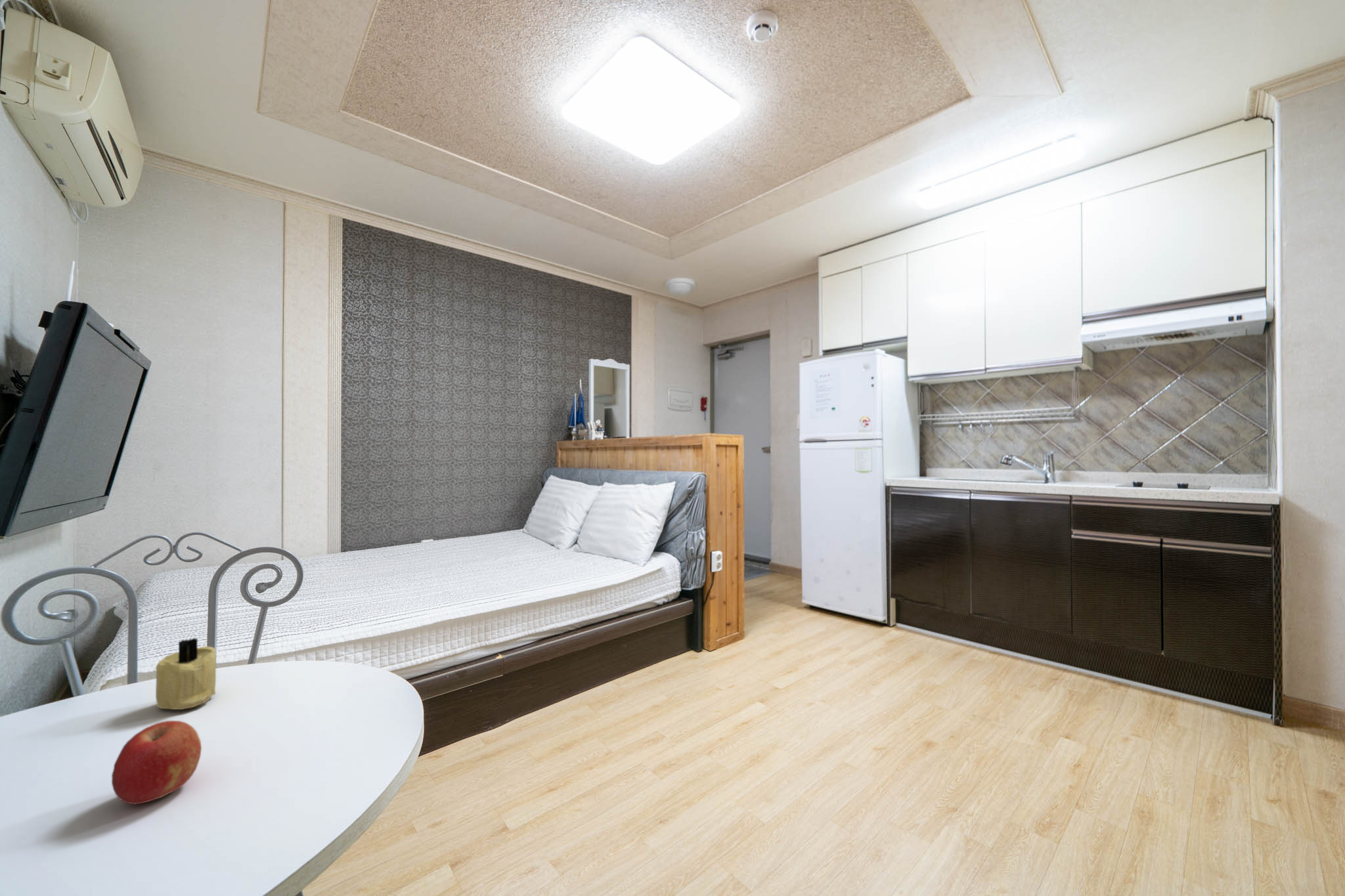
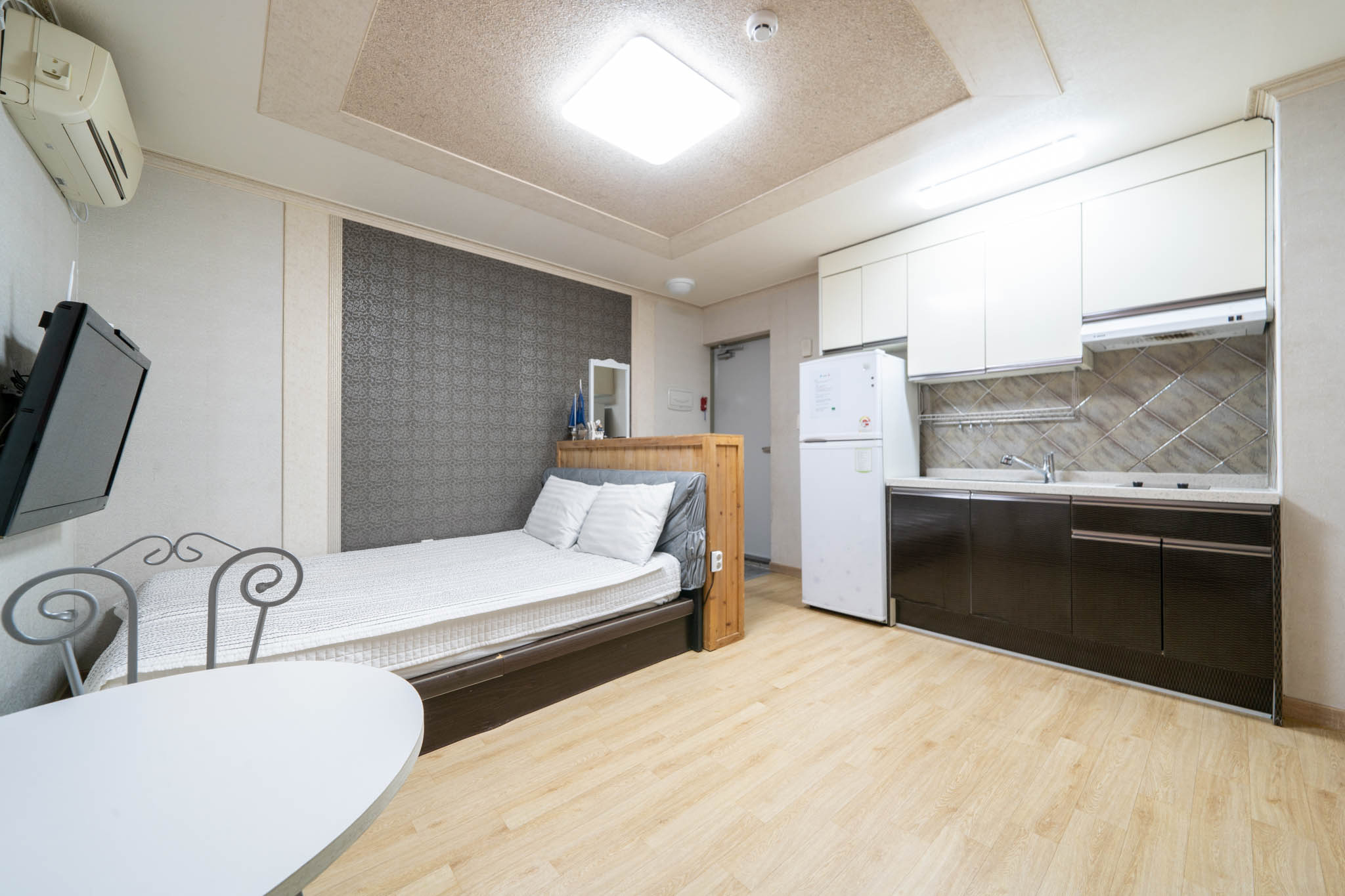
- fruit (158, 759)
- candle (186, 672)
